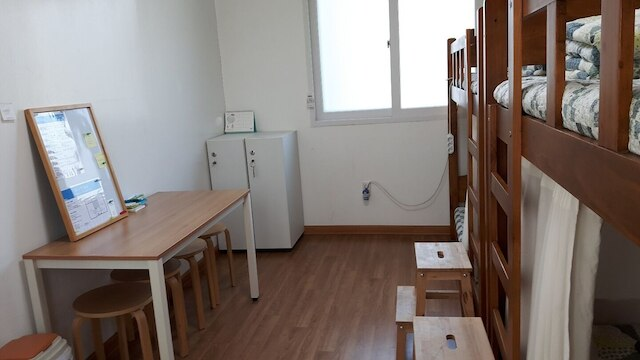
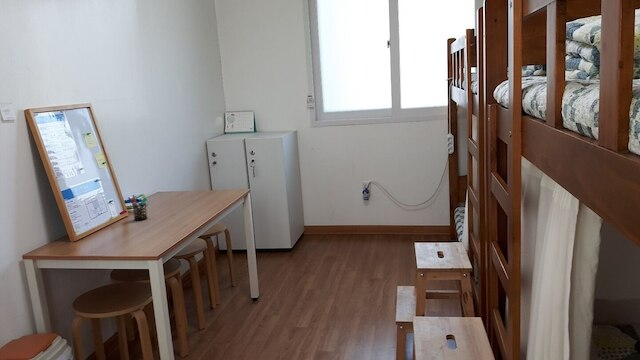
+ pen holder (139, 206)
